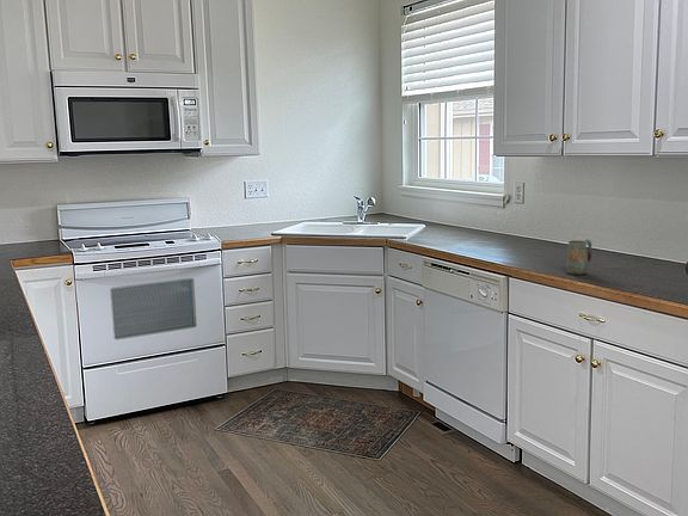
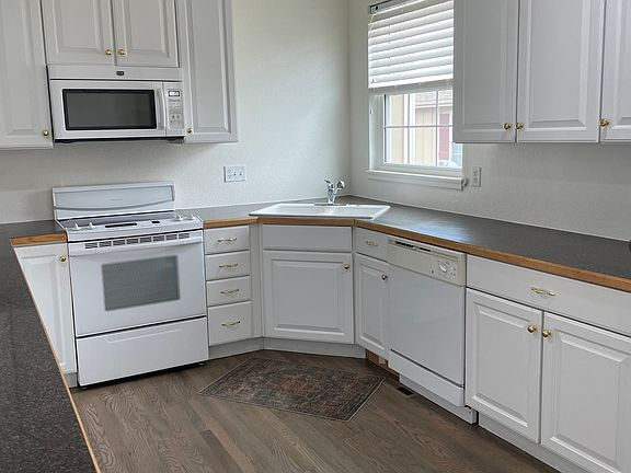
- mug (579, 256)
